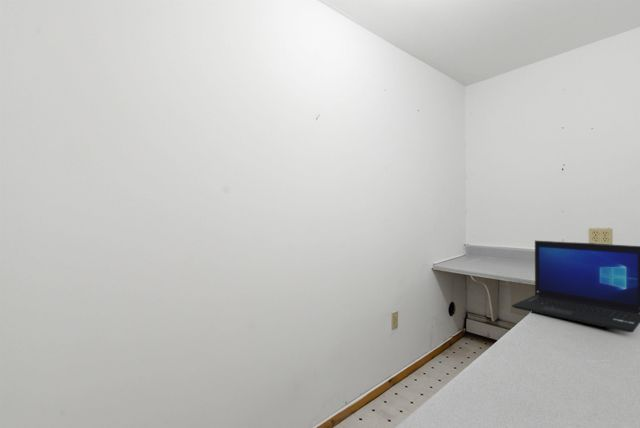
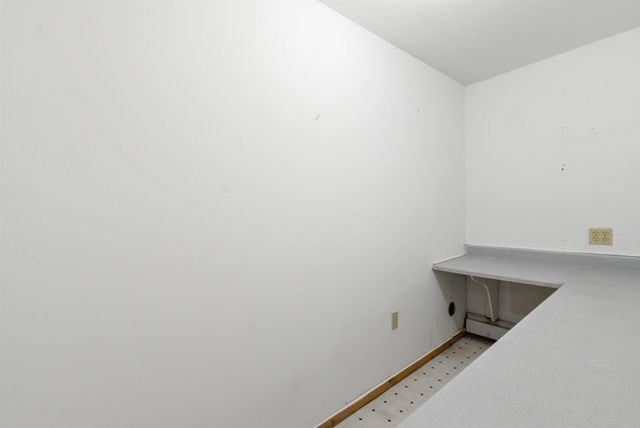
- laptop (575, 278)
